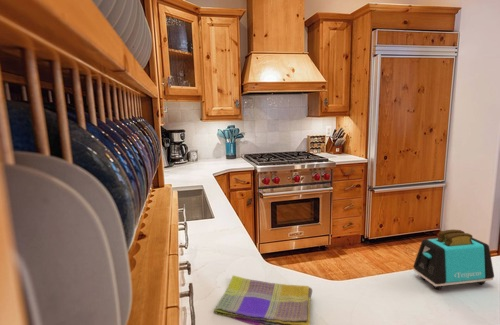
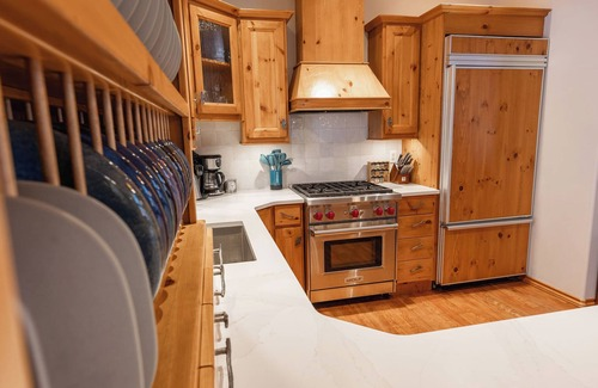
- dish towel (265, 299)
- toaster (453, 256)
